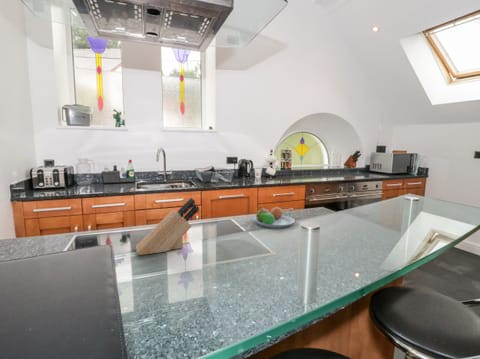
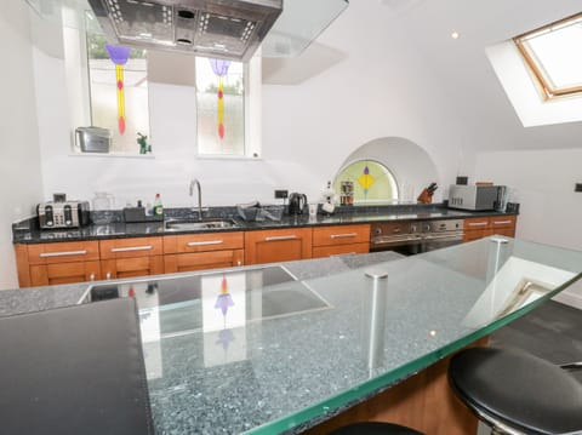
- fruit bowl (272, 215)
- knife block (168, 223)
